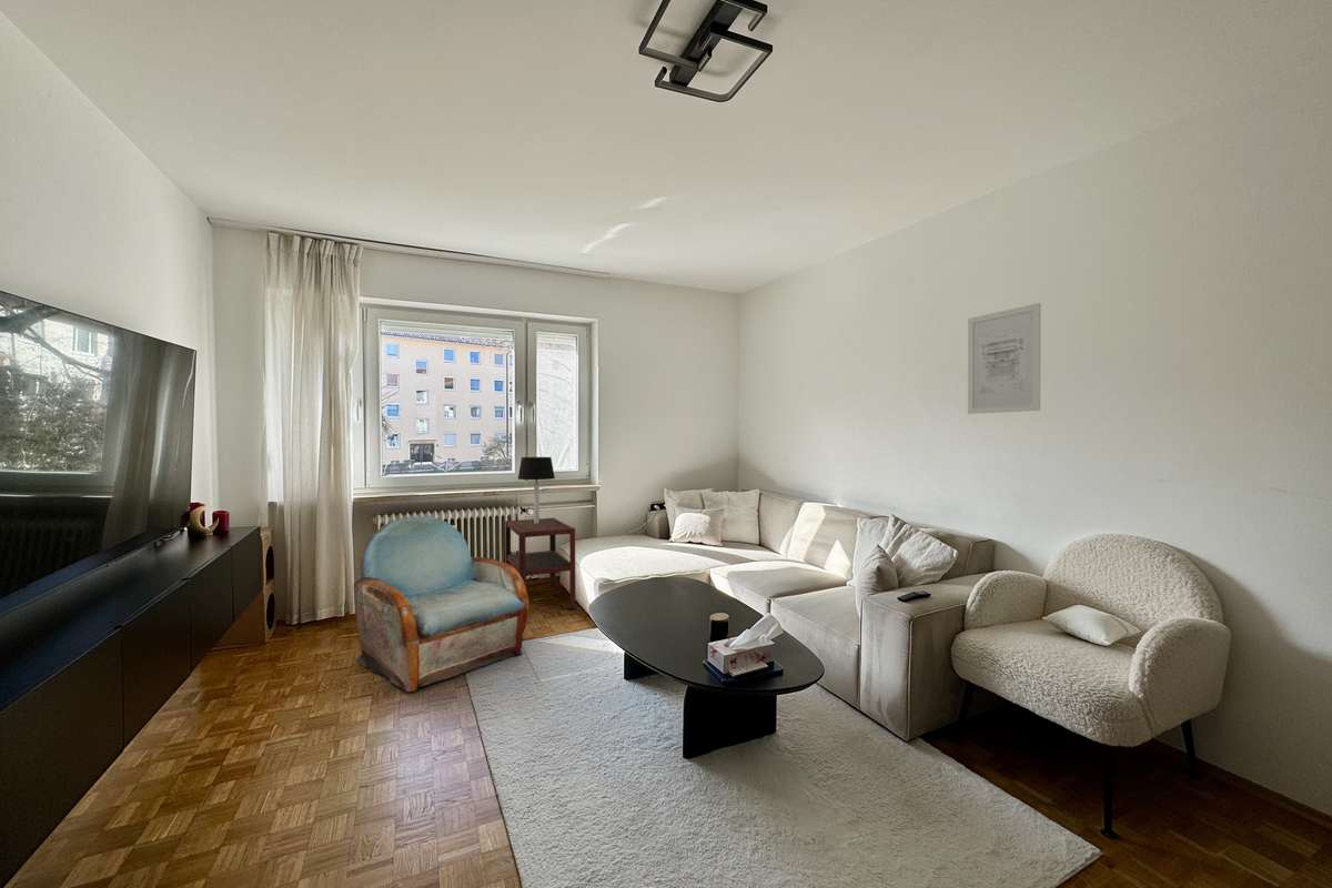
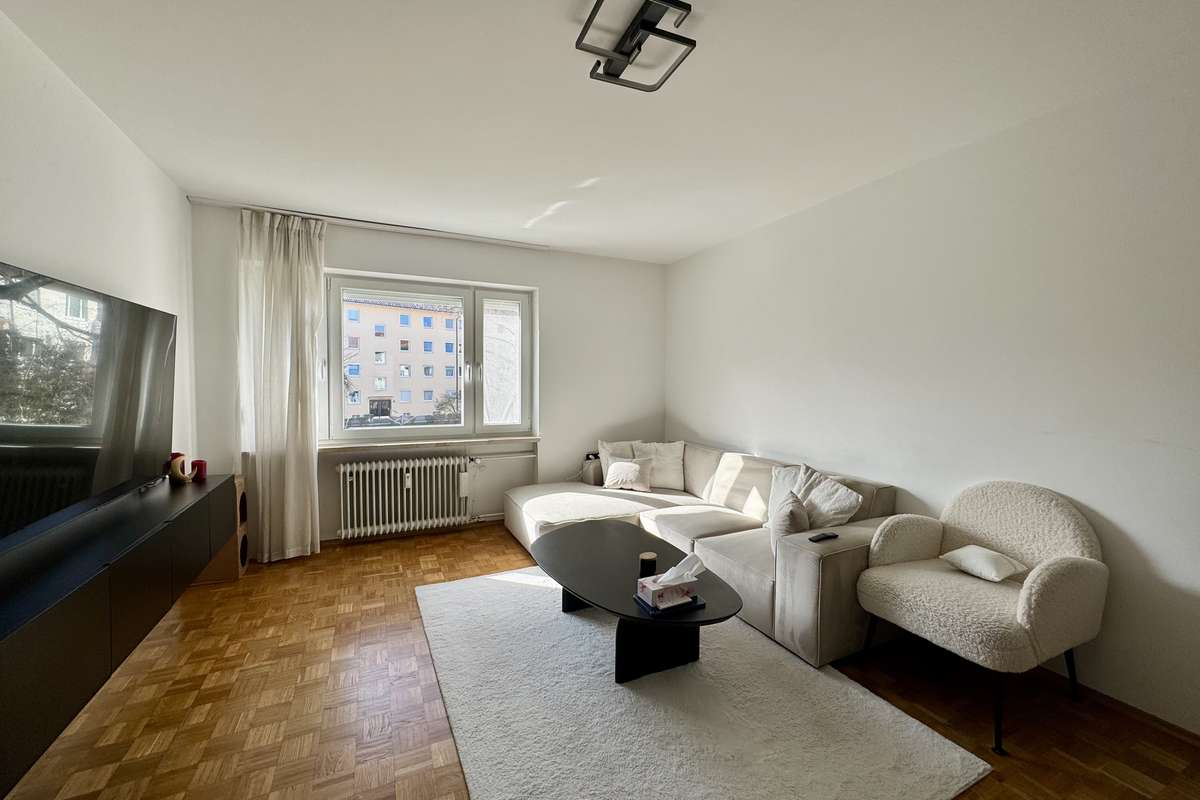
- side table (538, 562)
- wall art (1001, 362)
- armchair (443, 589)
- table lamp (536, 490)
